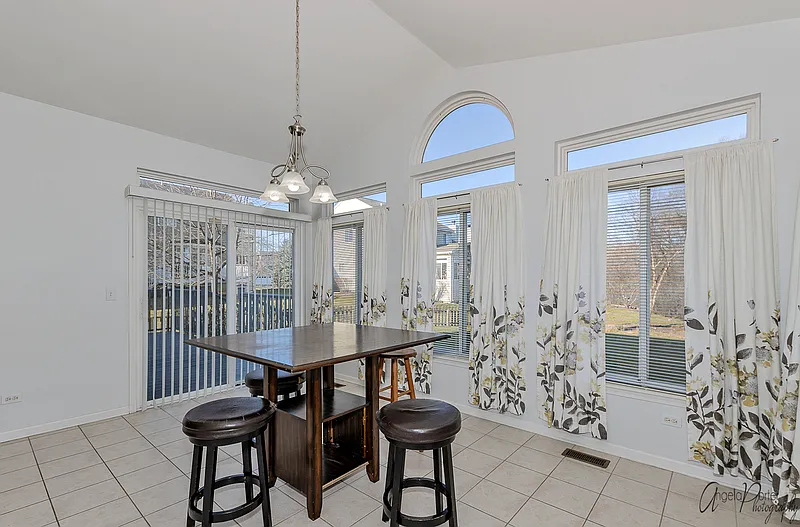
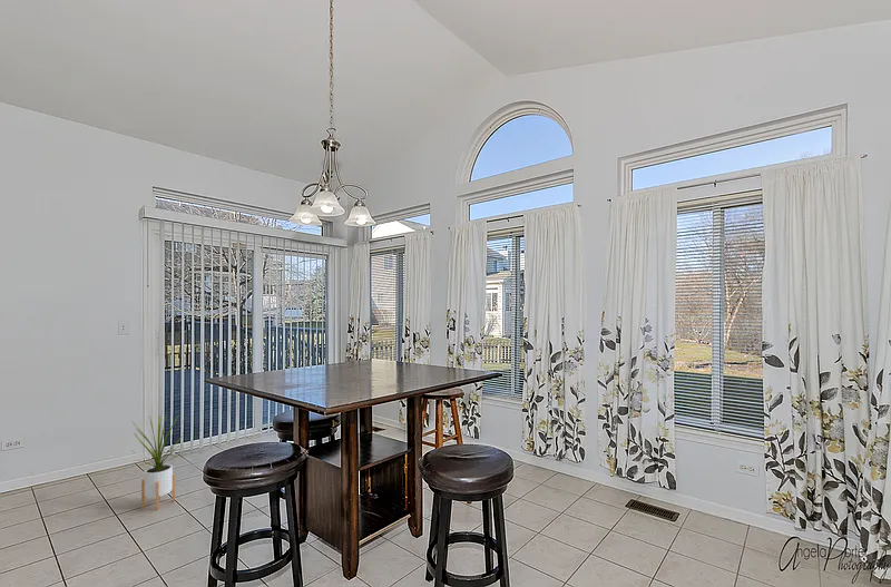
+ house plant (159, 457)
